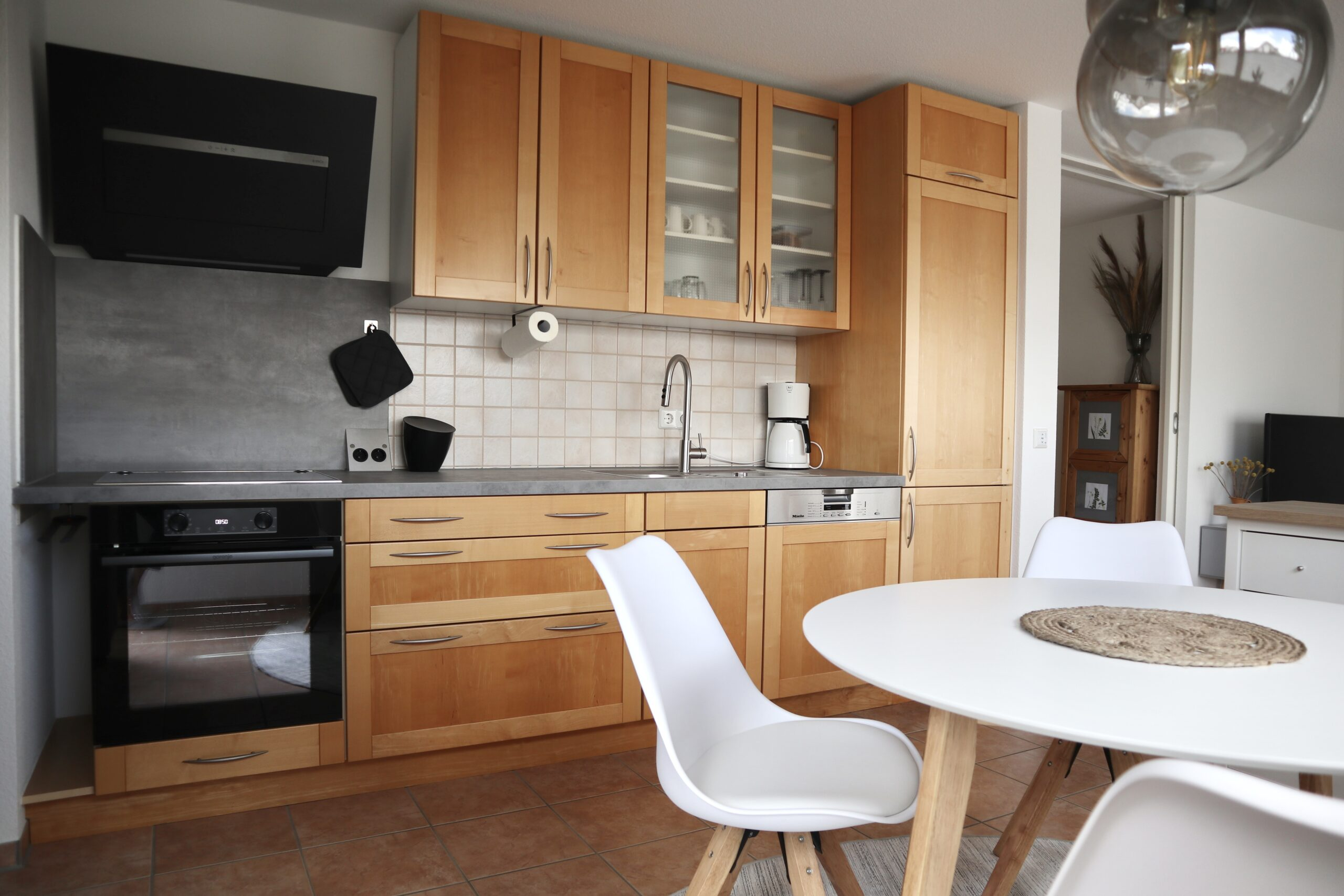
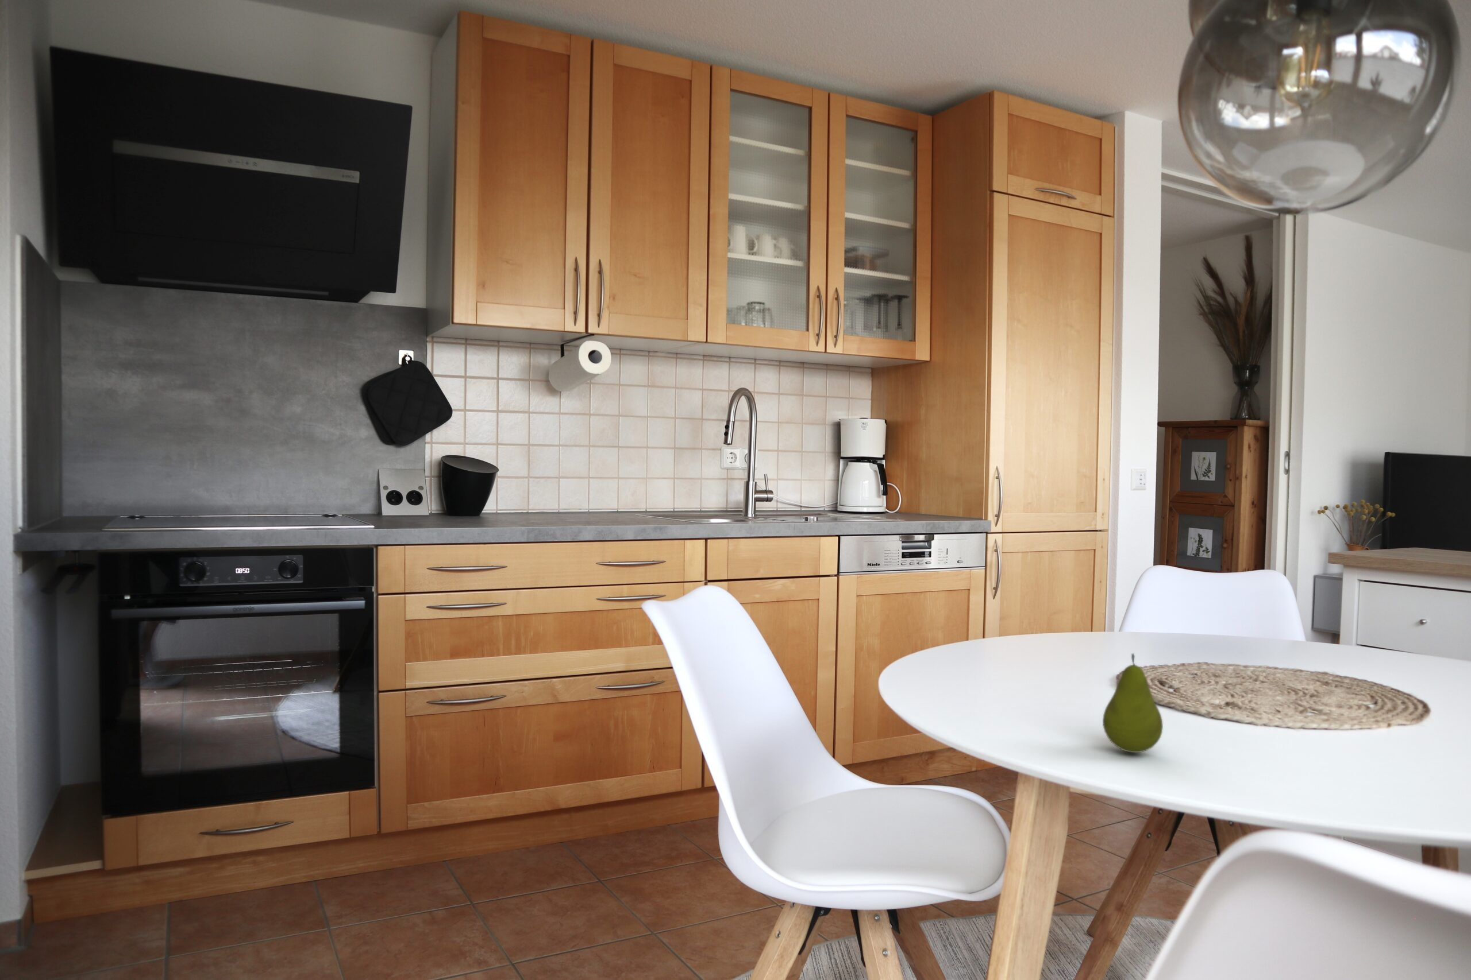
+ fruit (1133, 701)
